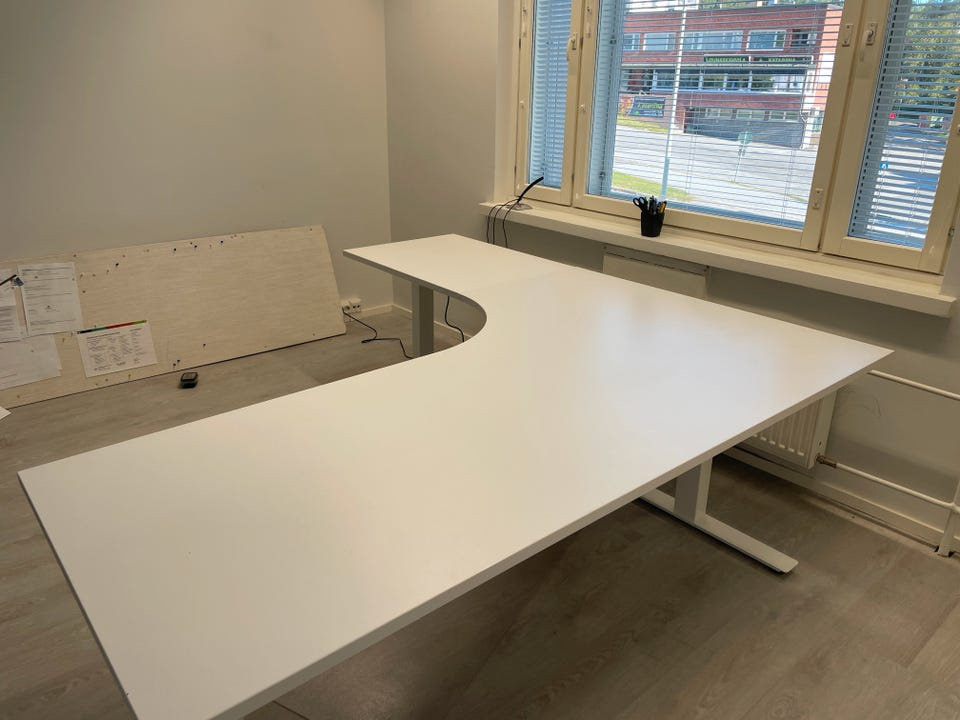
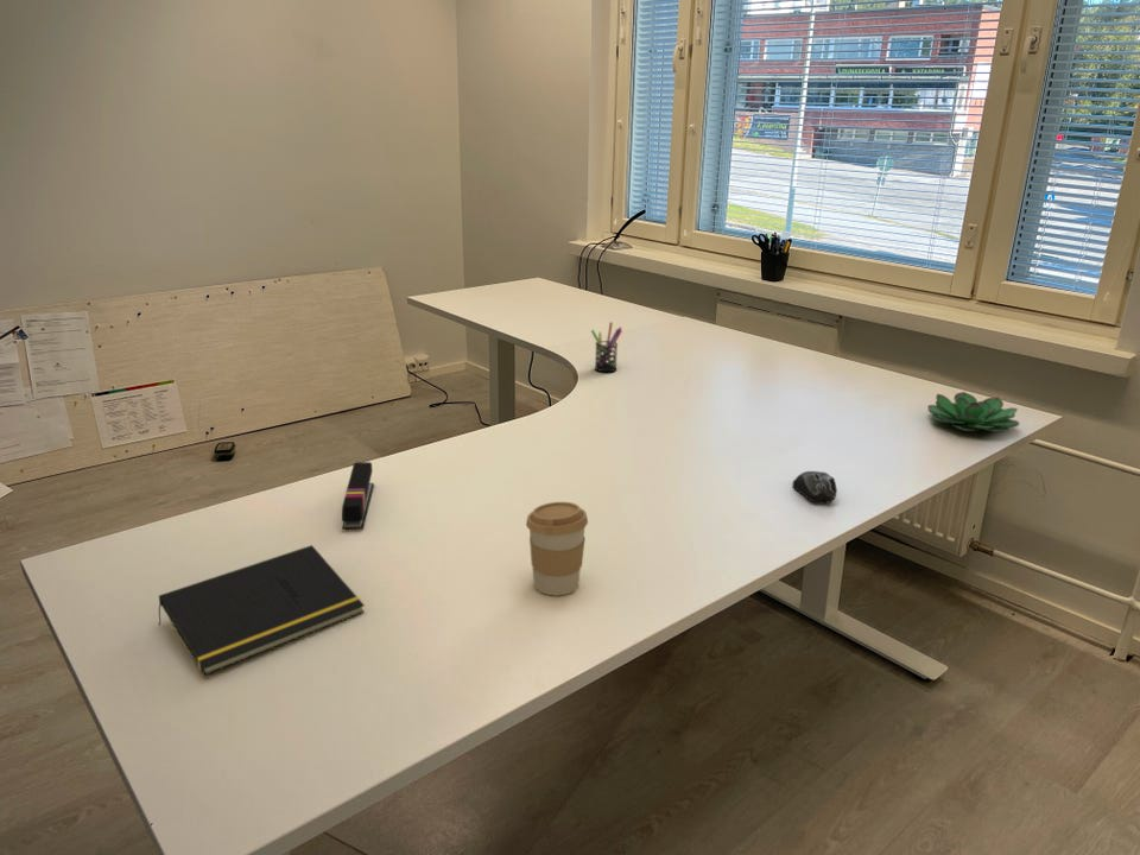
+ stapler (357, 493)
+ succulent plant (973, 412)
+ pen holder (604, 346)
+ coffee cup (556, 546)
+ computer mouse (815, 483)
+ notepad (264, 603)
